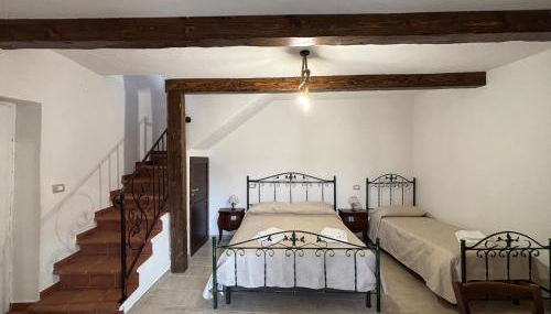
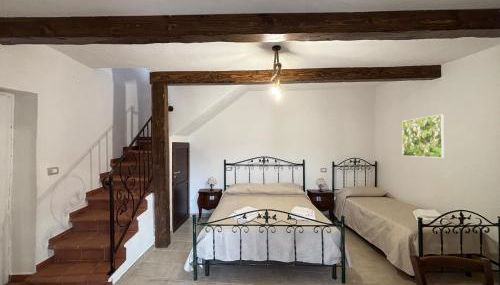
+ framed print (420, 137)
